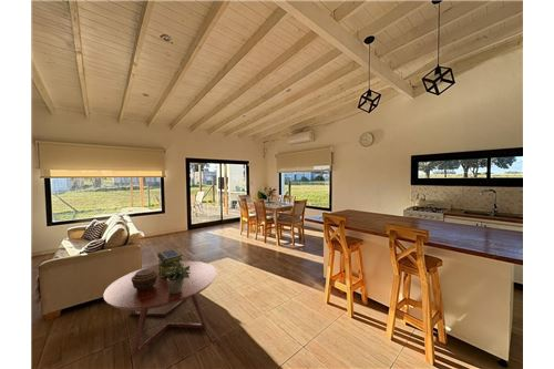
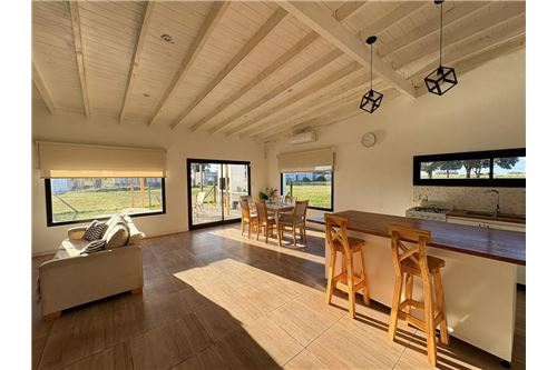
- stack of books (170, 262)
- potted plant (179, 276)
- coffee table (166, 299)
- decorative container (144, 279)
